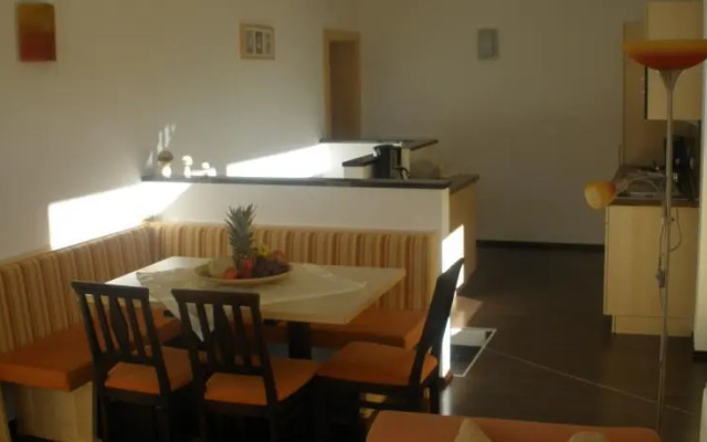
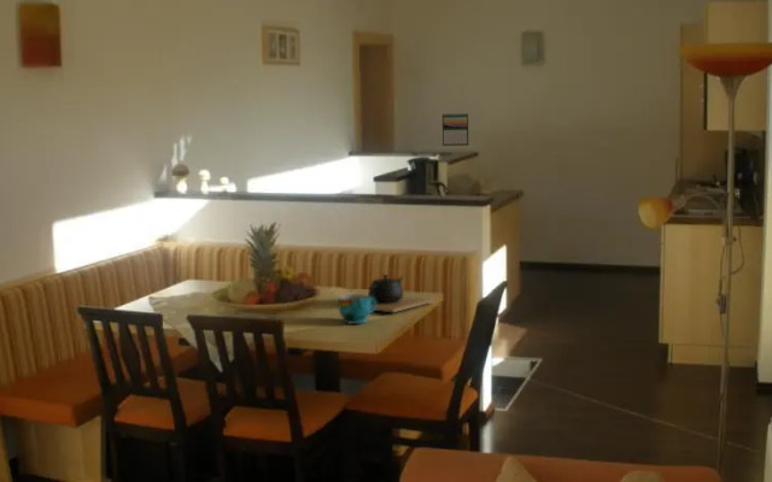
+ cup (356, 308)
+ teapot (387, 289)
+ calendar (455, 129)
